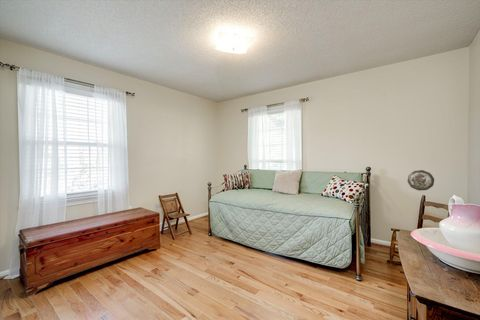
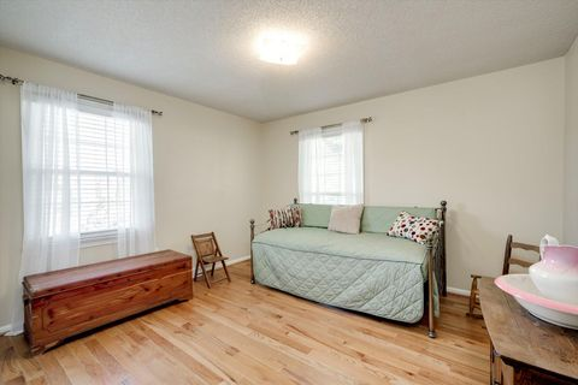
- decorative plate (420, 180)
